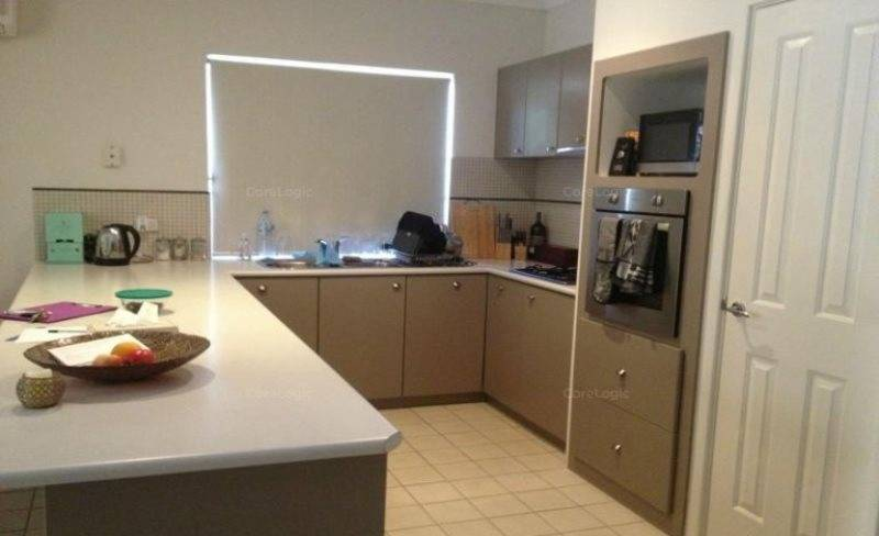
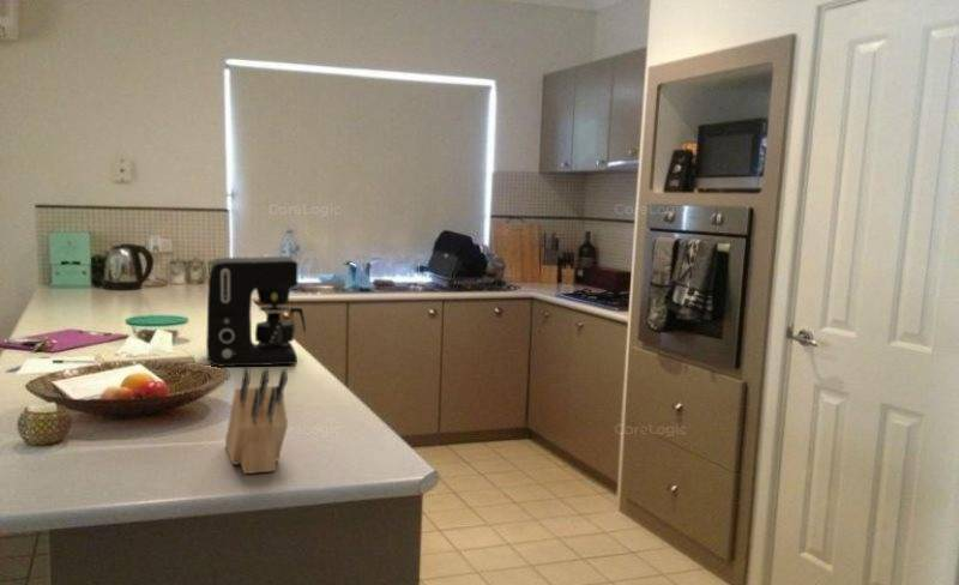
+ knife block (257, 410)
+ coffee maker (260, 309)
